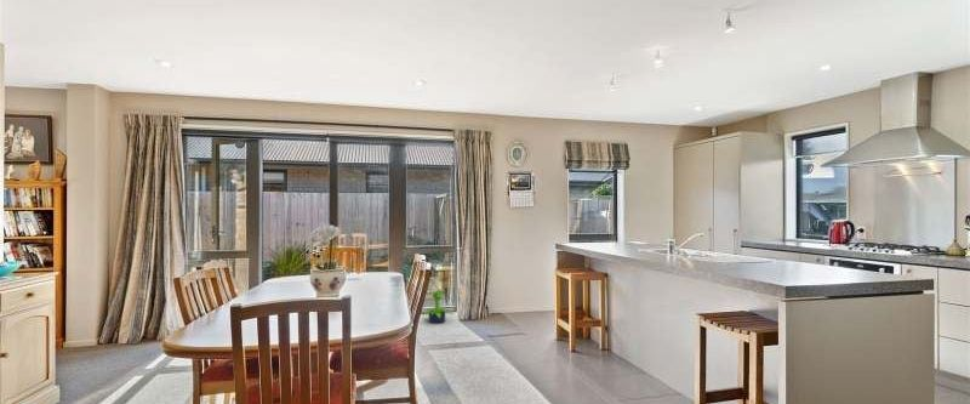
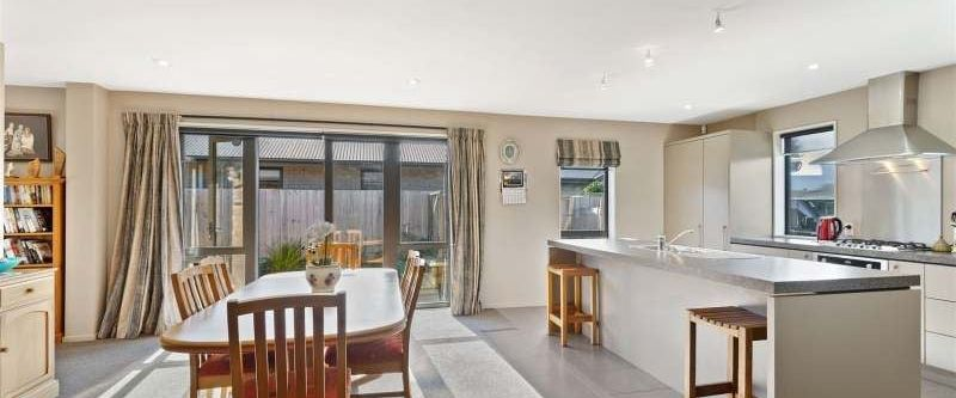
- potted plant (435, 305)
